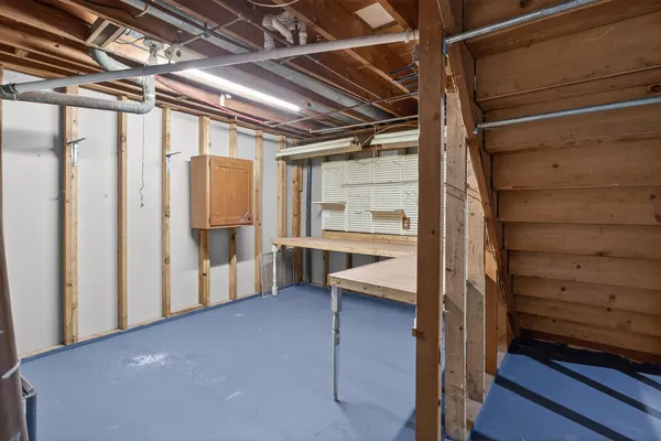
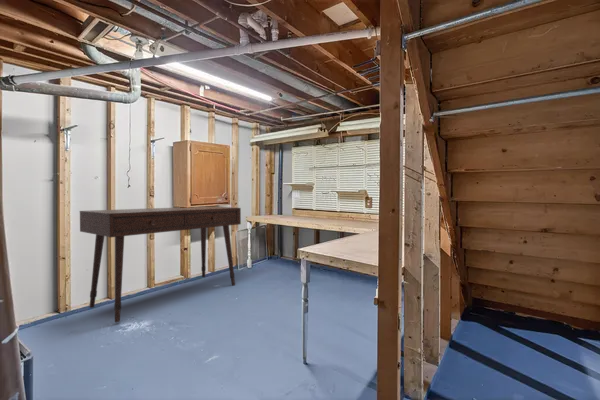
+ desk (169, 231)
